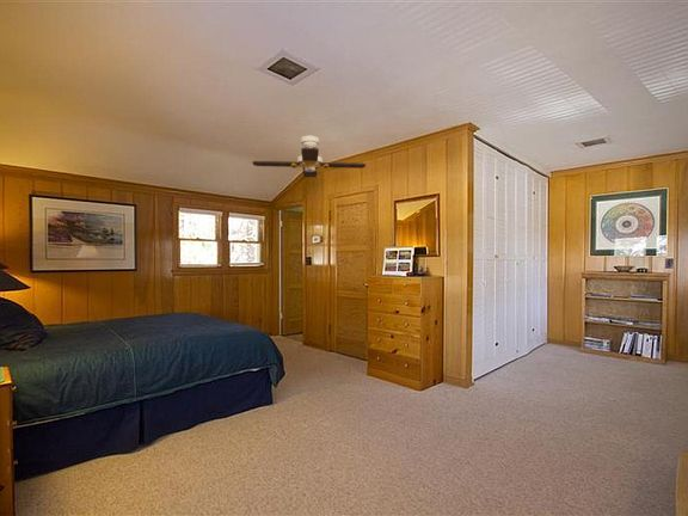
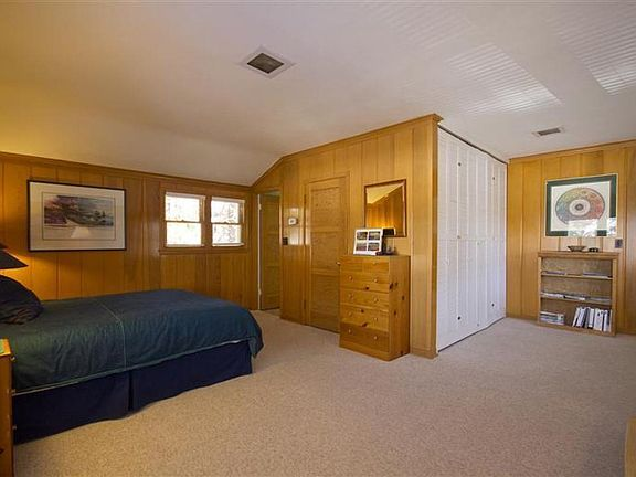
- ceiling fan (309, 154)
